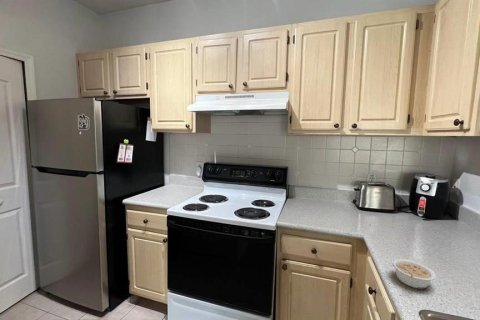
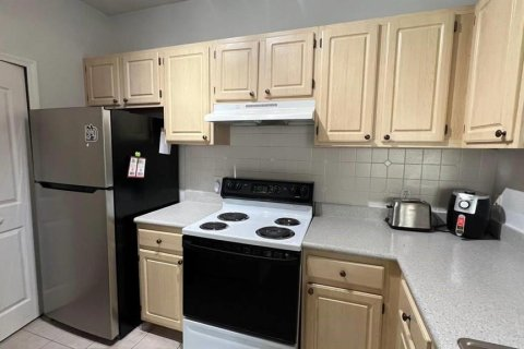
- legume (413, 274)
